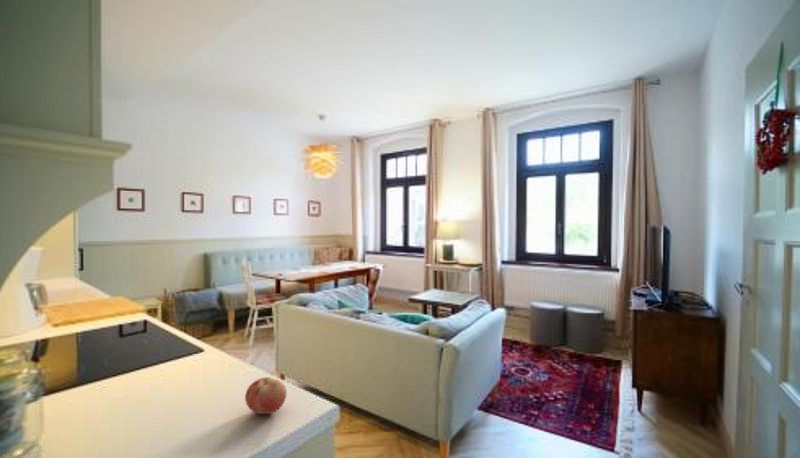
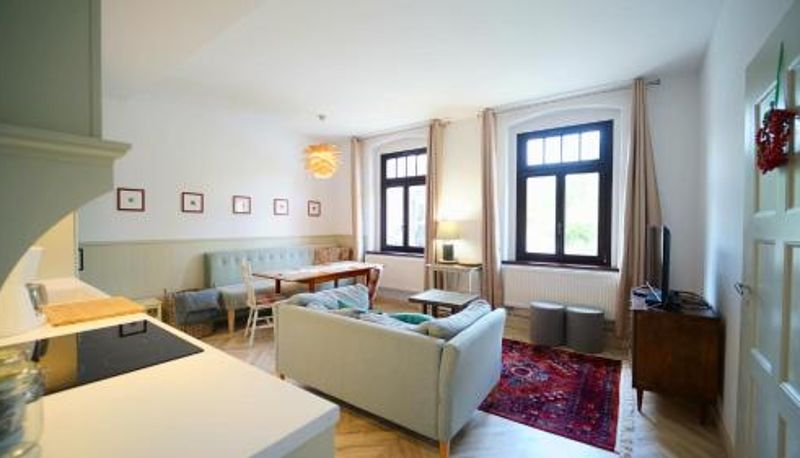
- fruit (266, 395)
